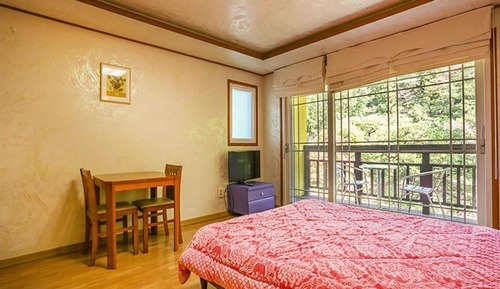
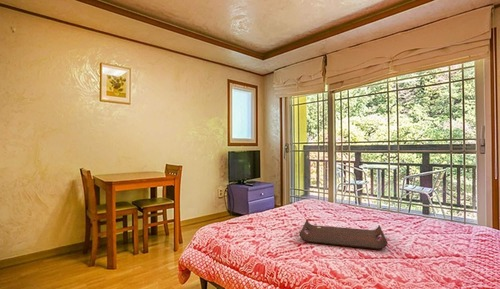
+ serving tray (341, 232)
